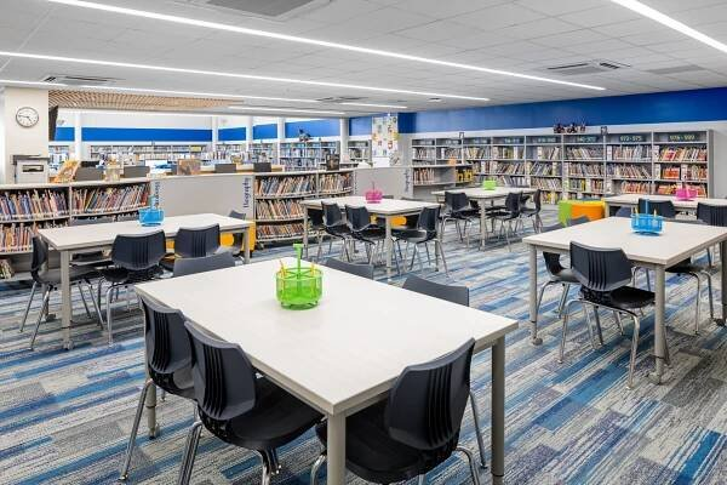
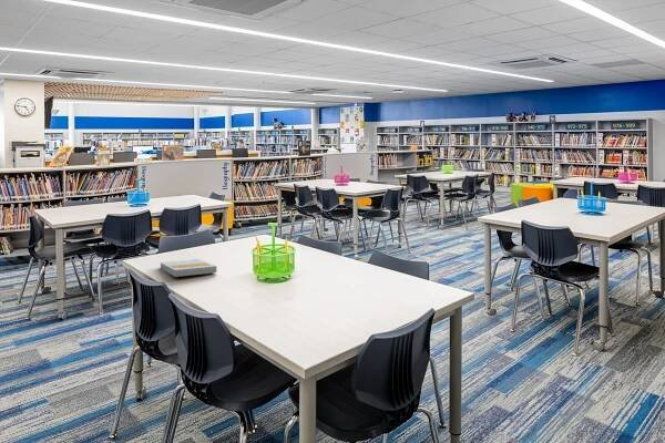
+ book (187, 267)
